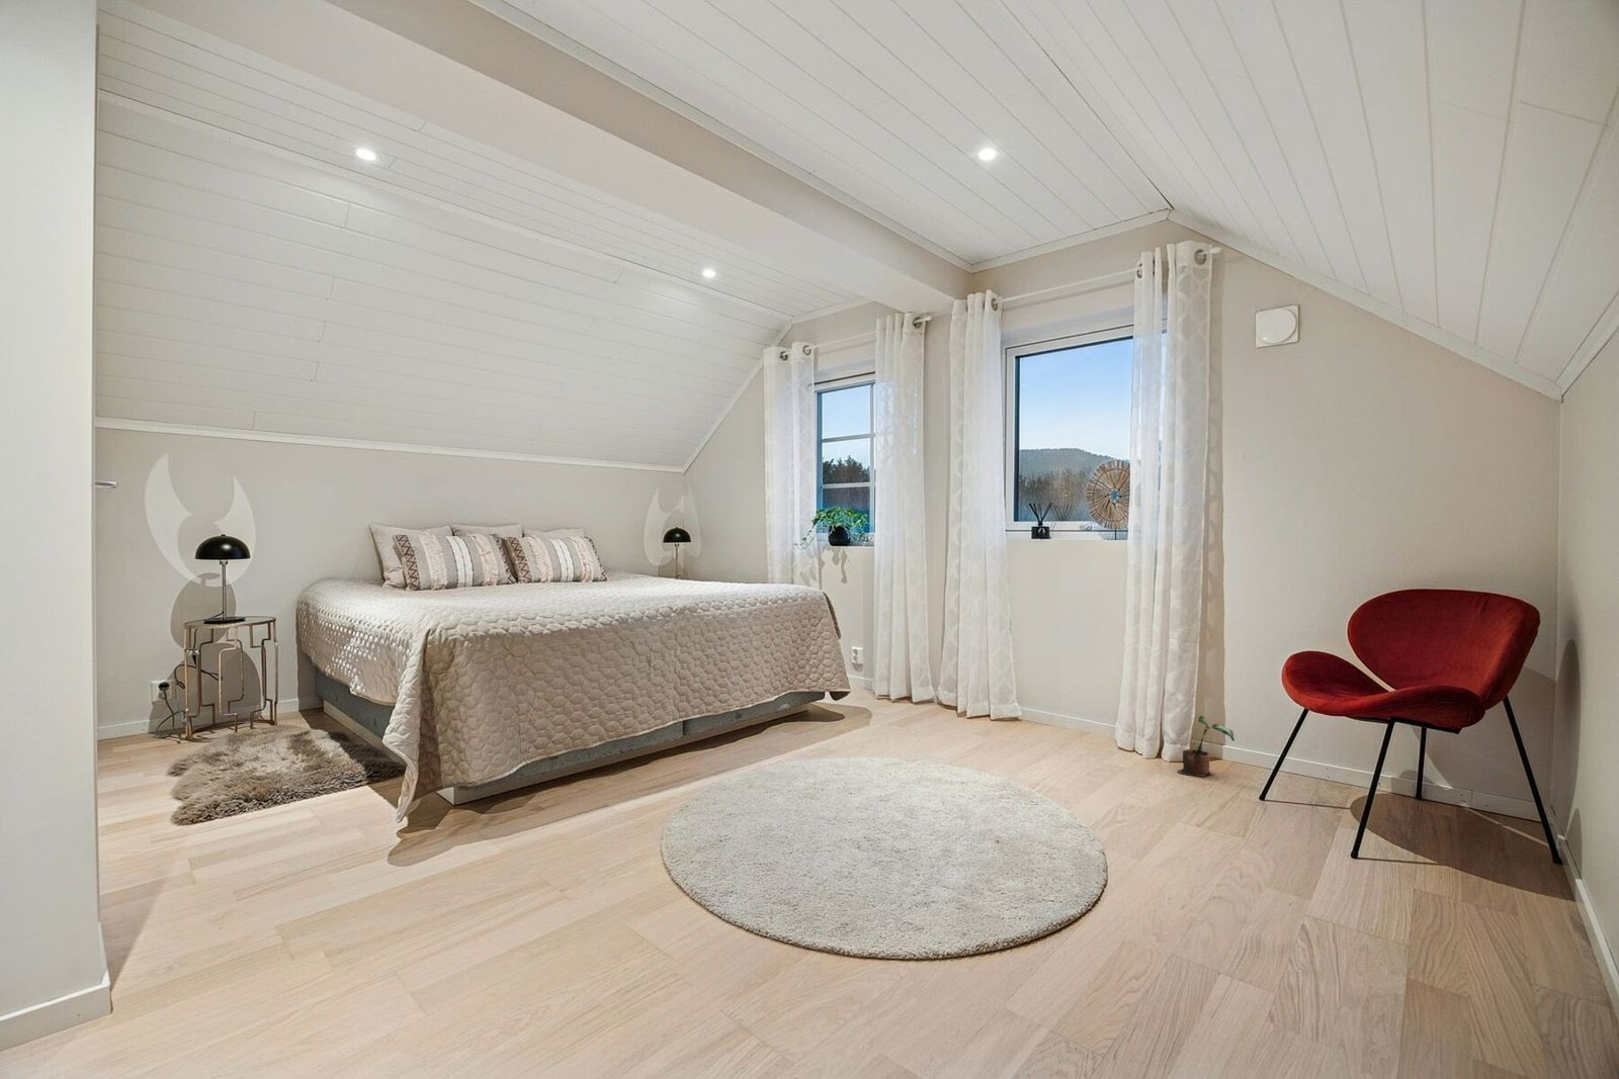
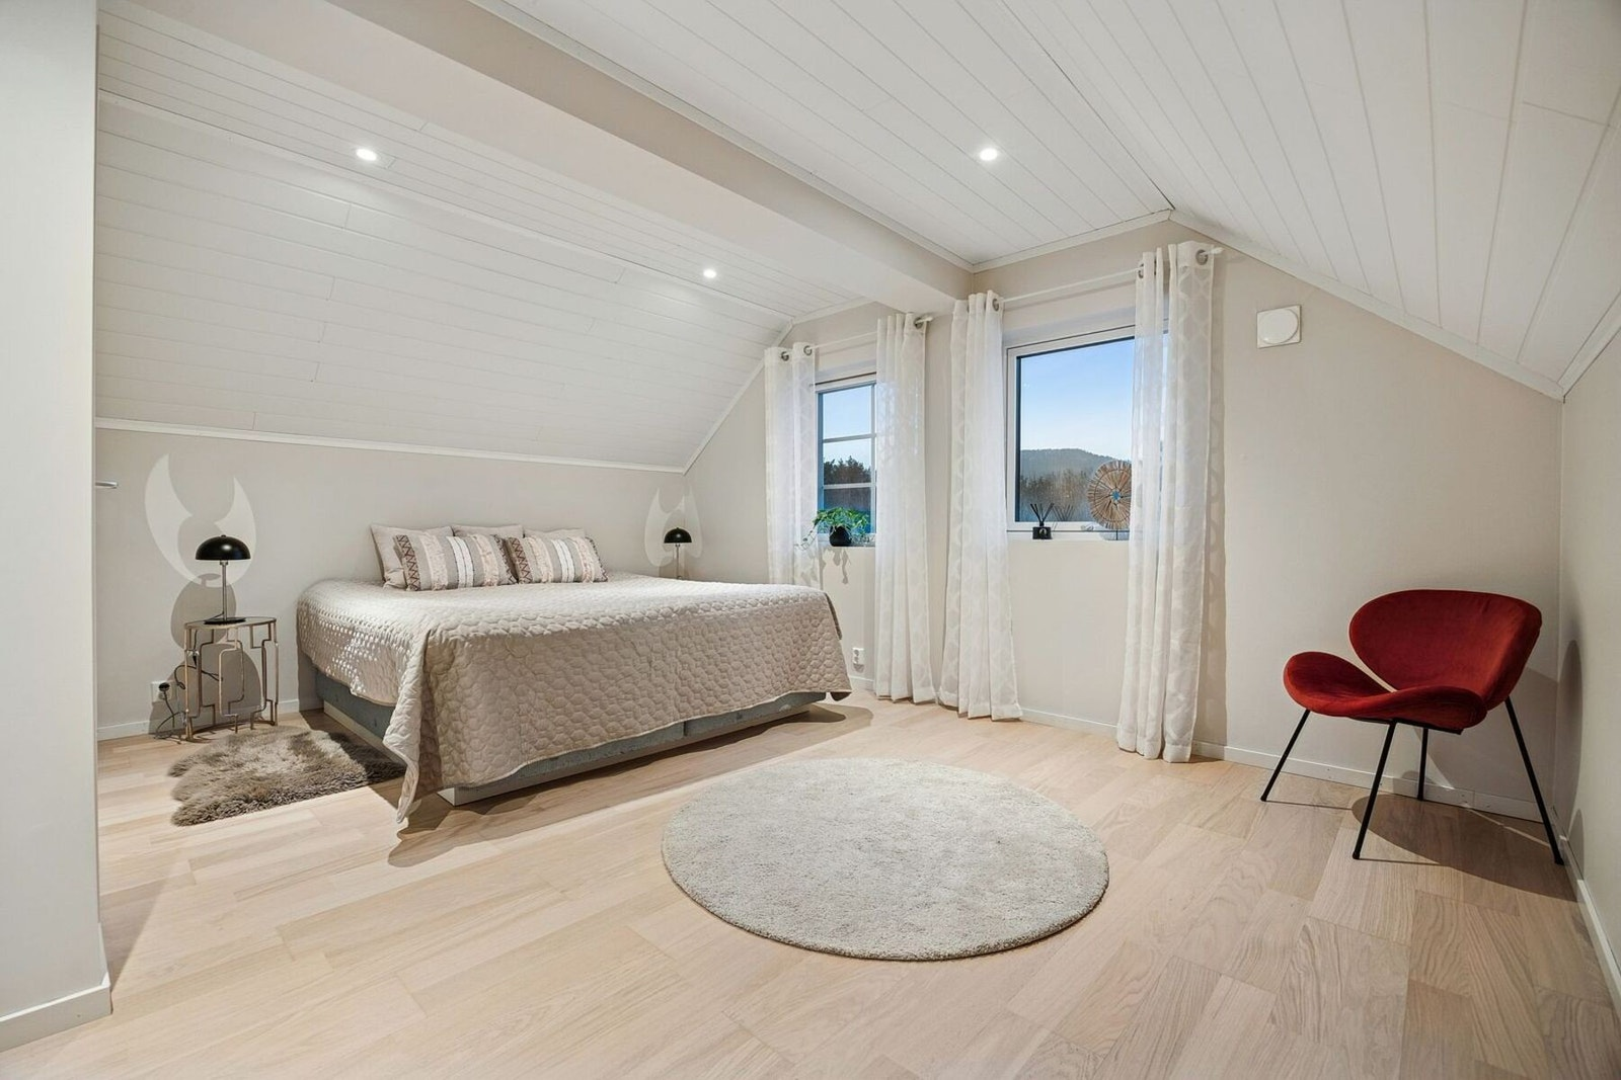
- potted plant (1201, 744)
